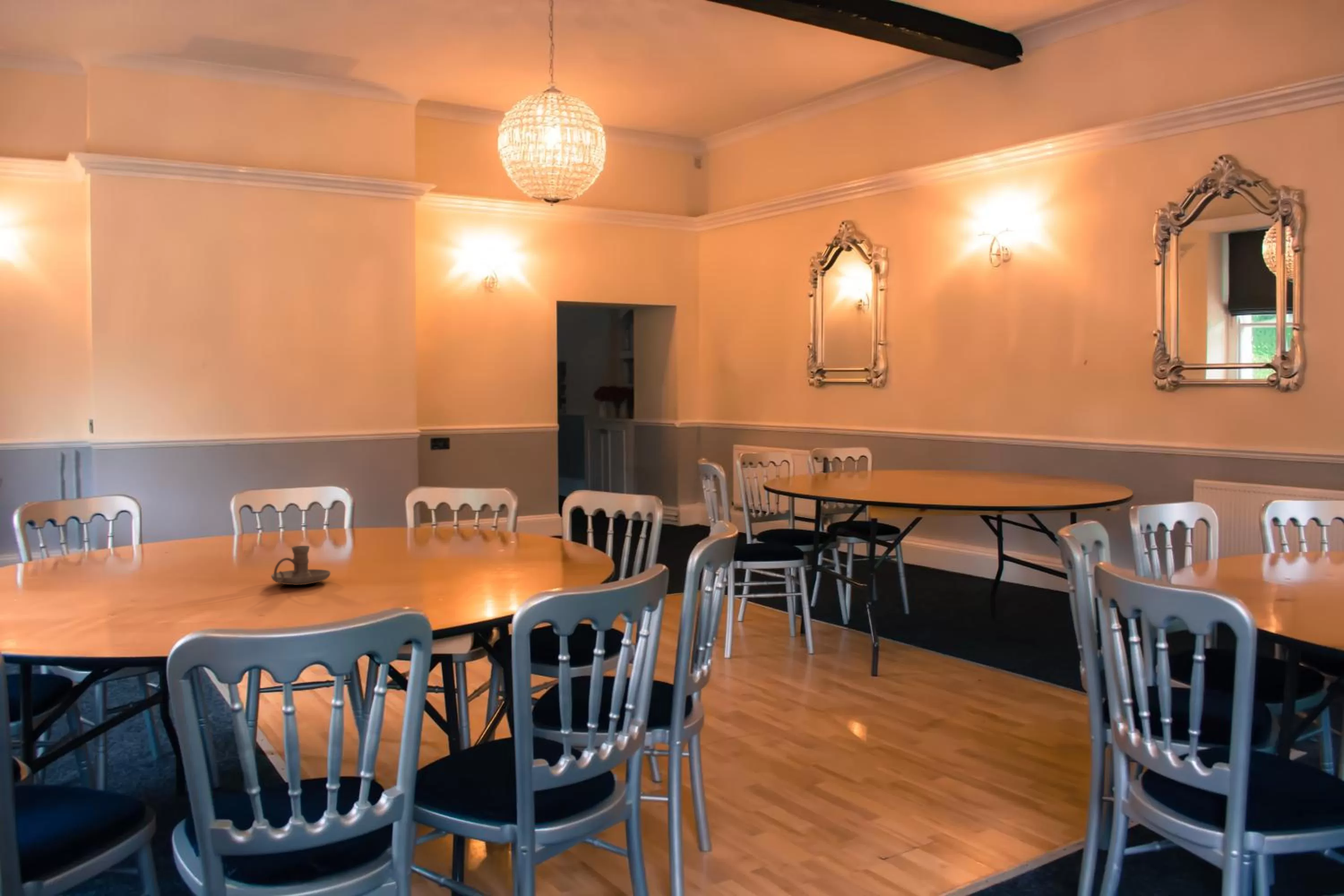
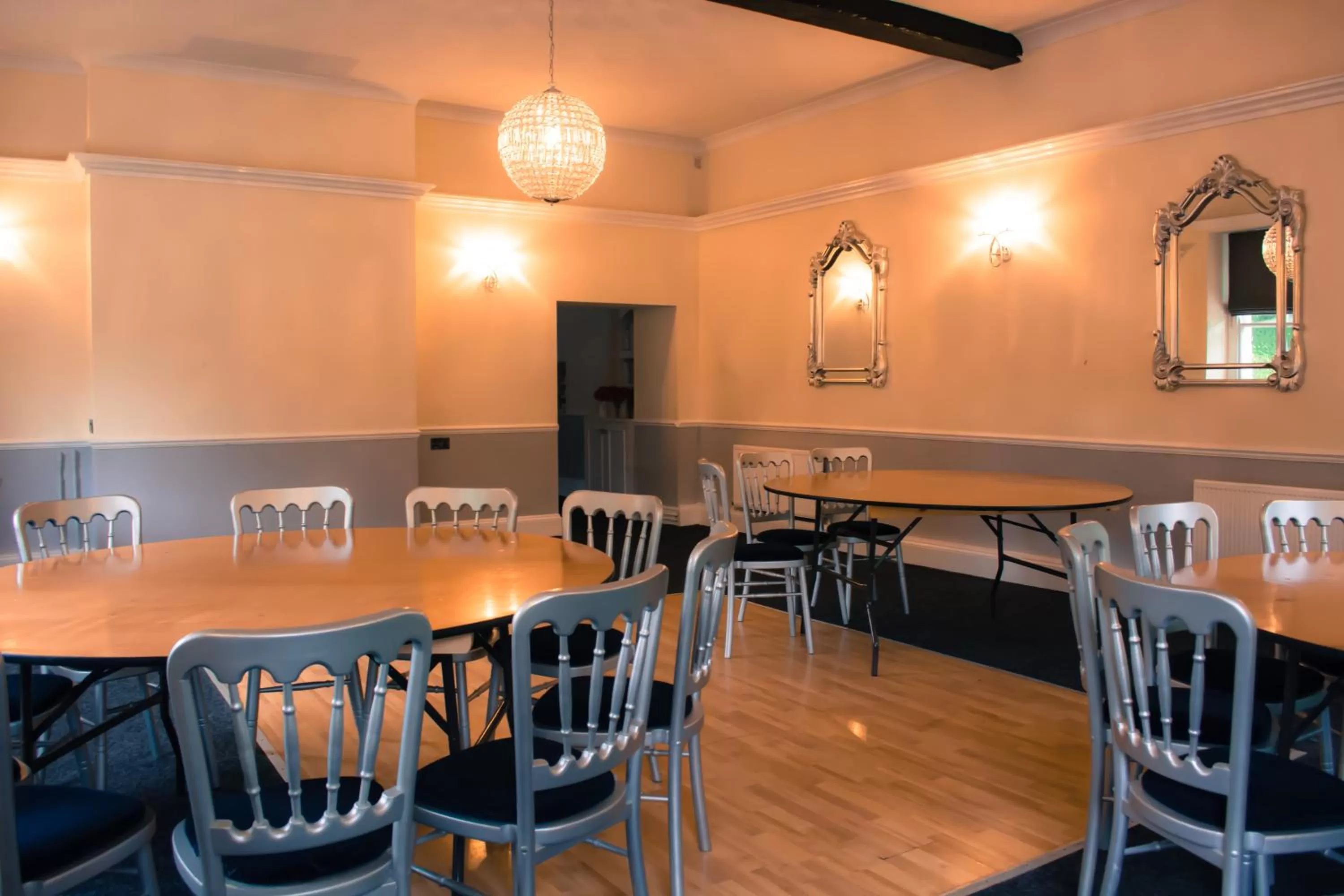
- candle holder (297, 566)
